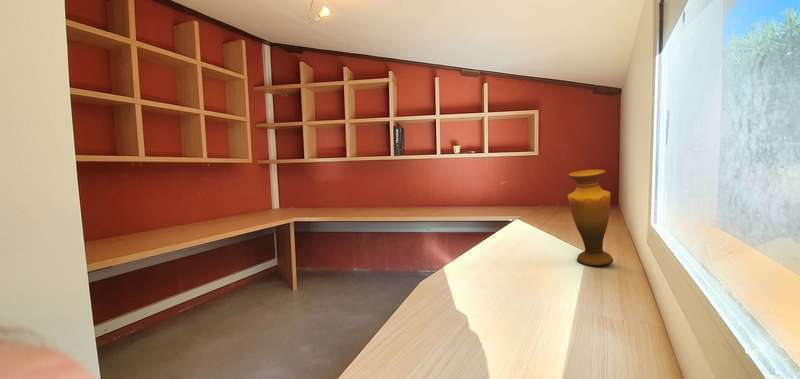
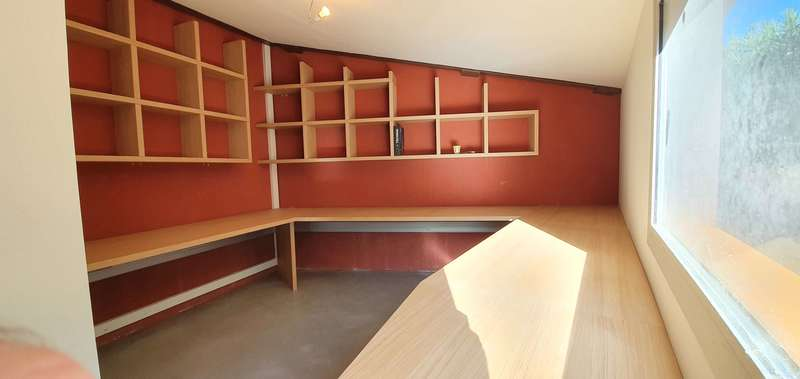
- vase (590, 217)
